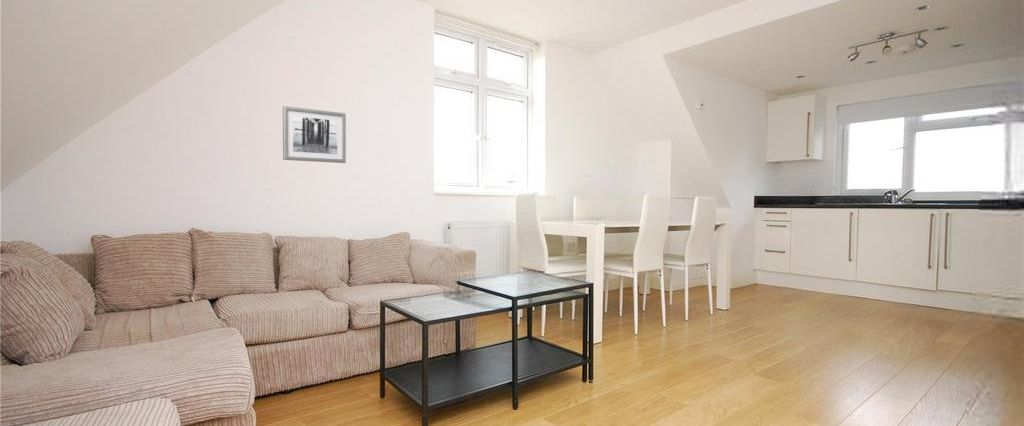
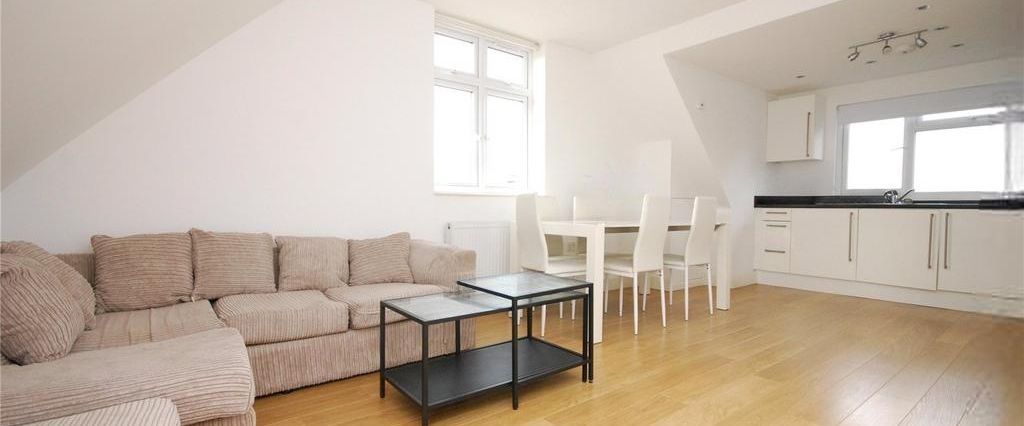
- wall art (315, 135)
